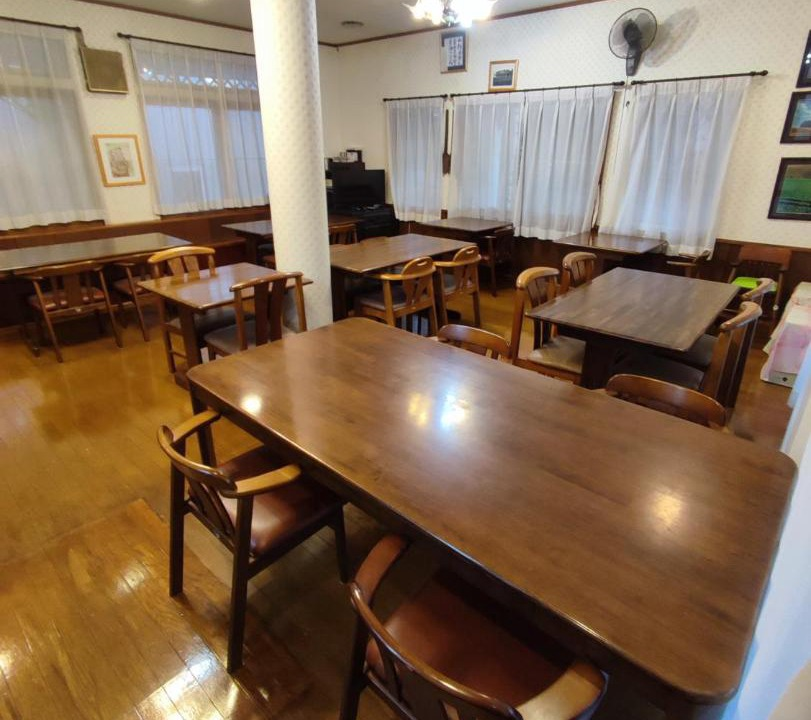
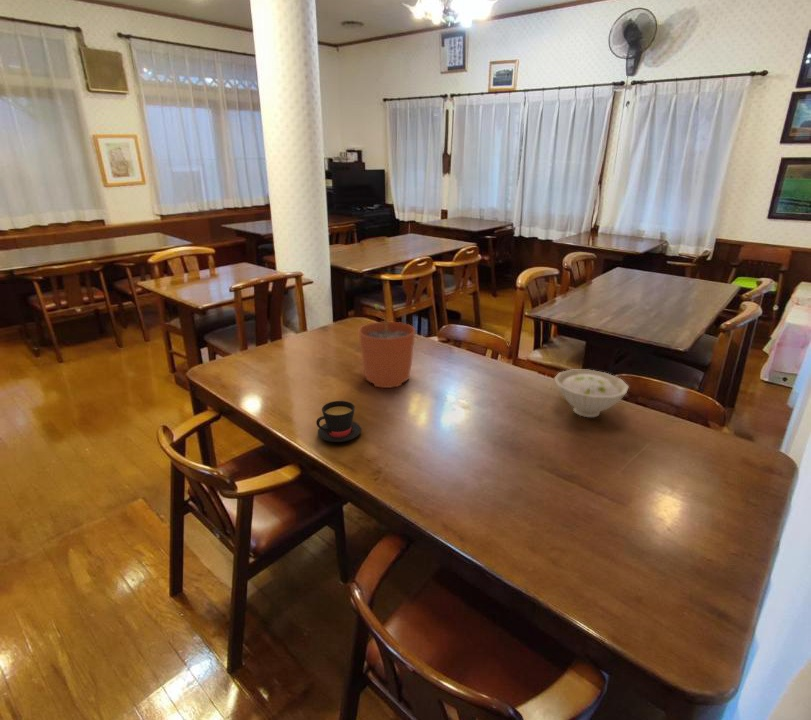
+ teacup (337, 422)
+ plant pot (387, 342)
+ bowl (588, 395)
